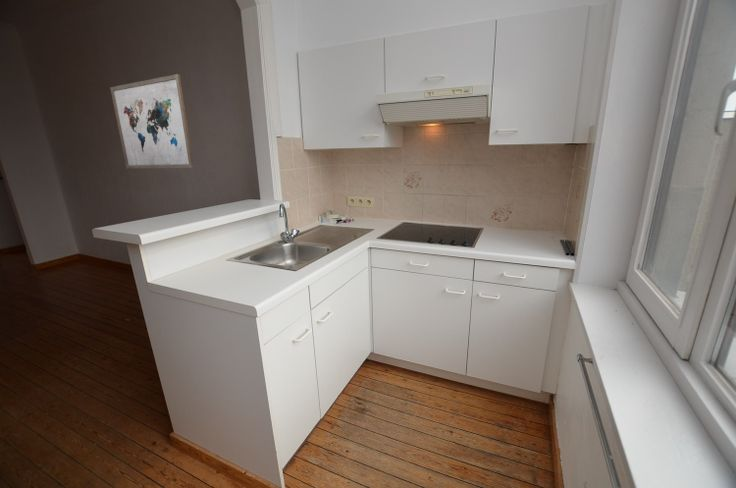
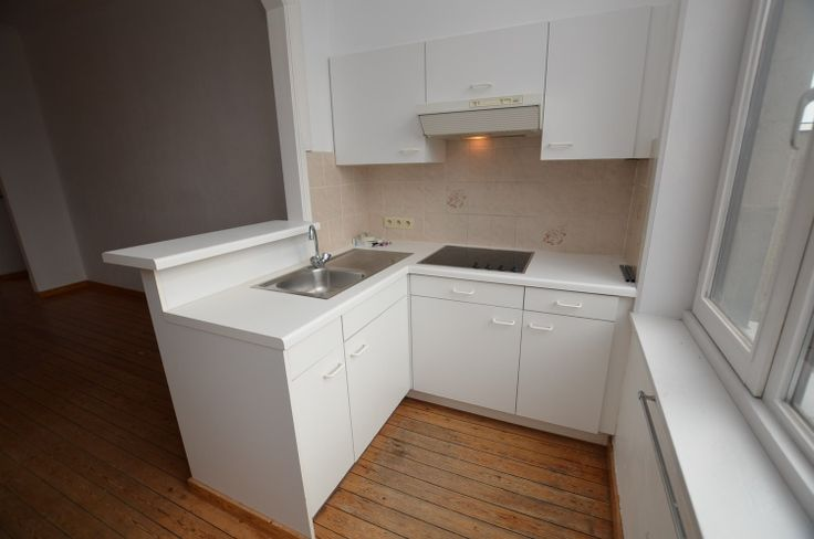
- wall art (150, 126)
